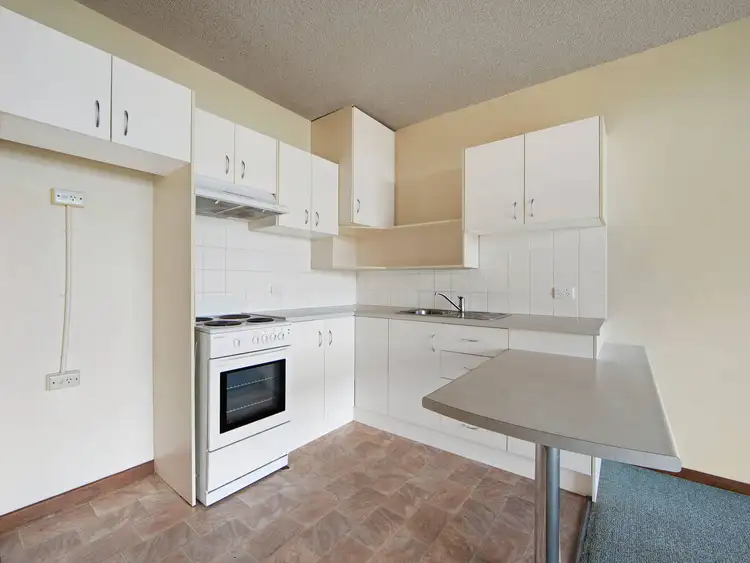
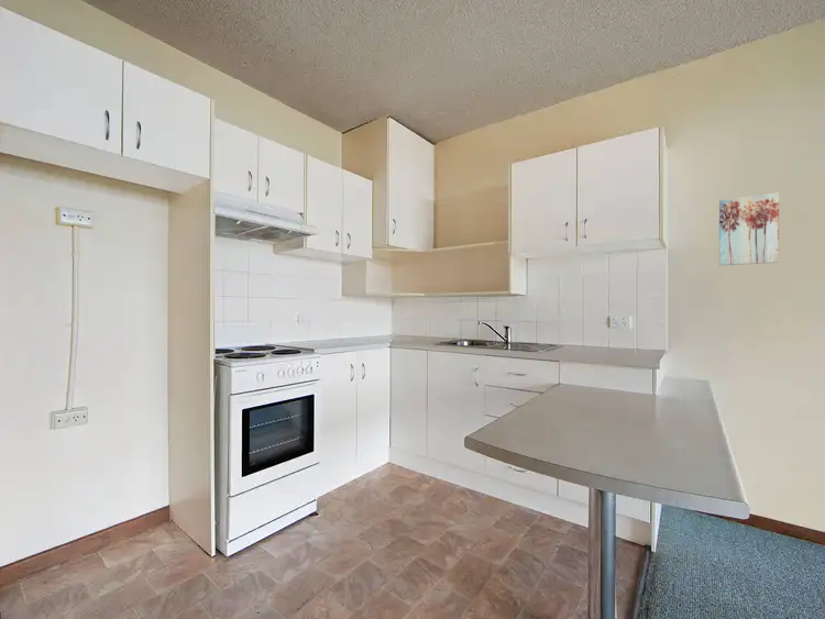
+ wall art (747, 230)
